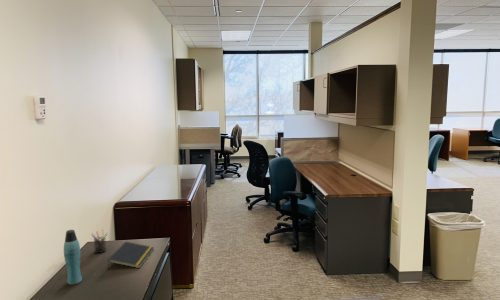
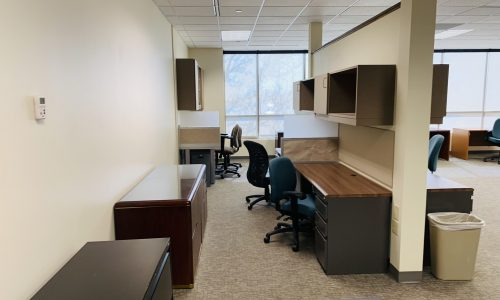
- bottle (72, 256)
- pen holder (100, 240)
- notepad (132, 254)
